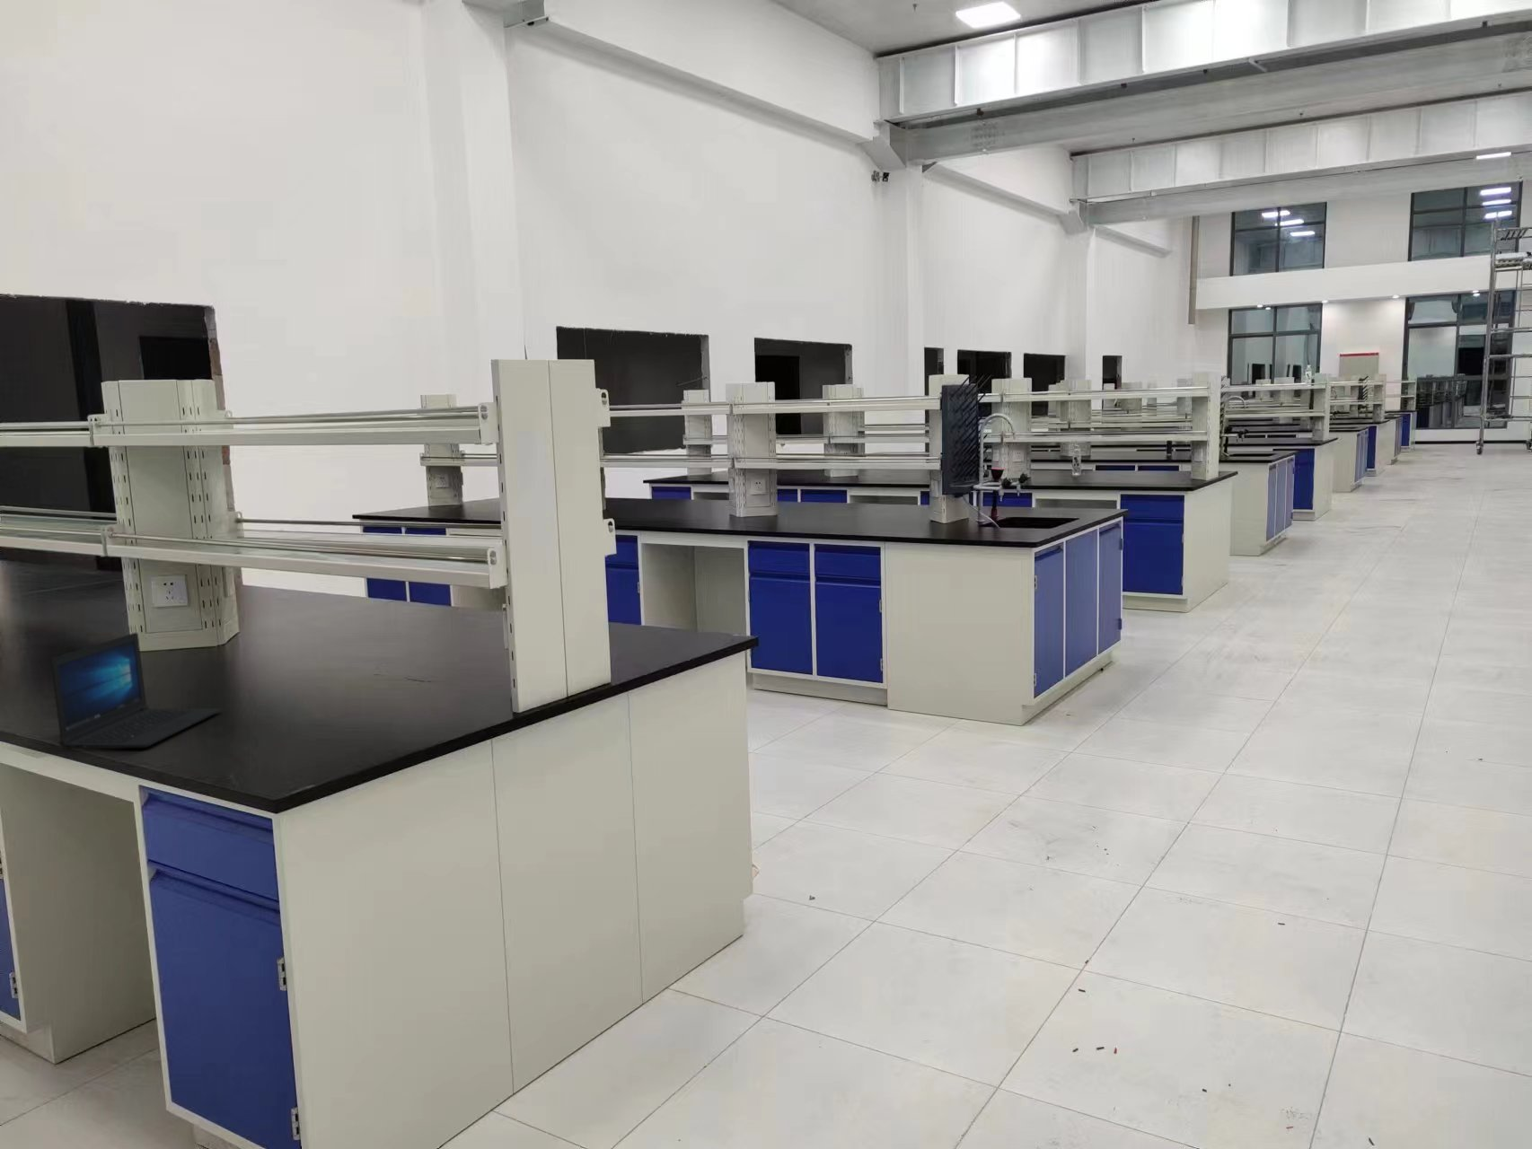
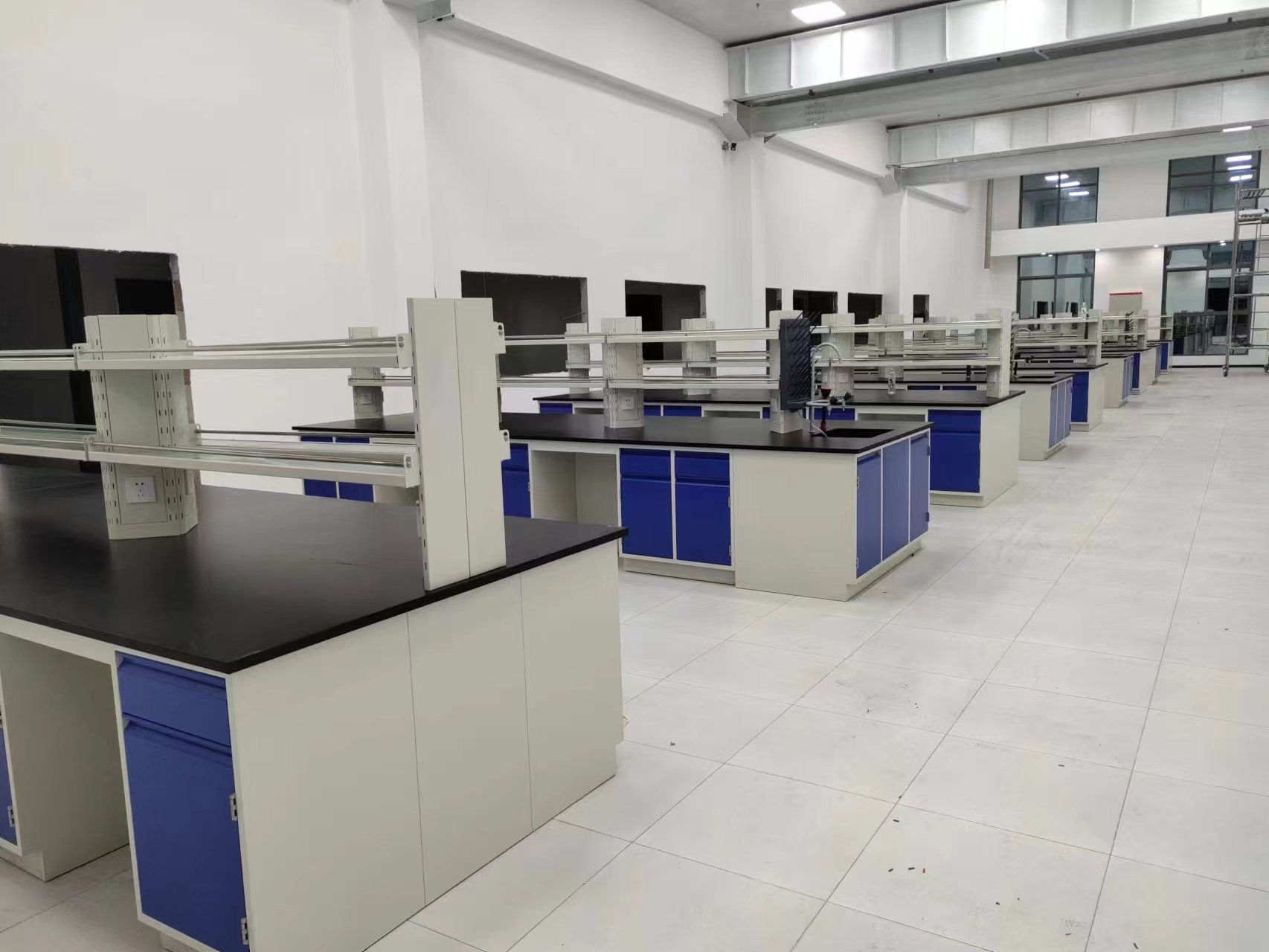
- laptop (139, 687)
